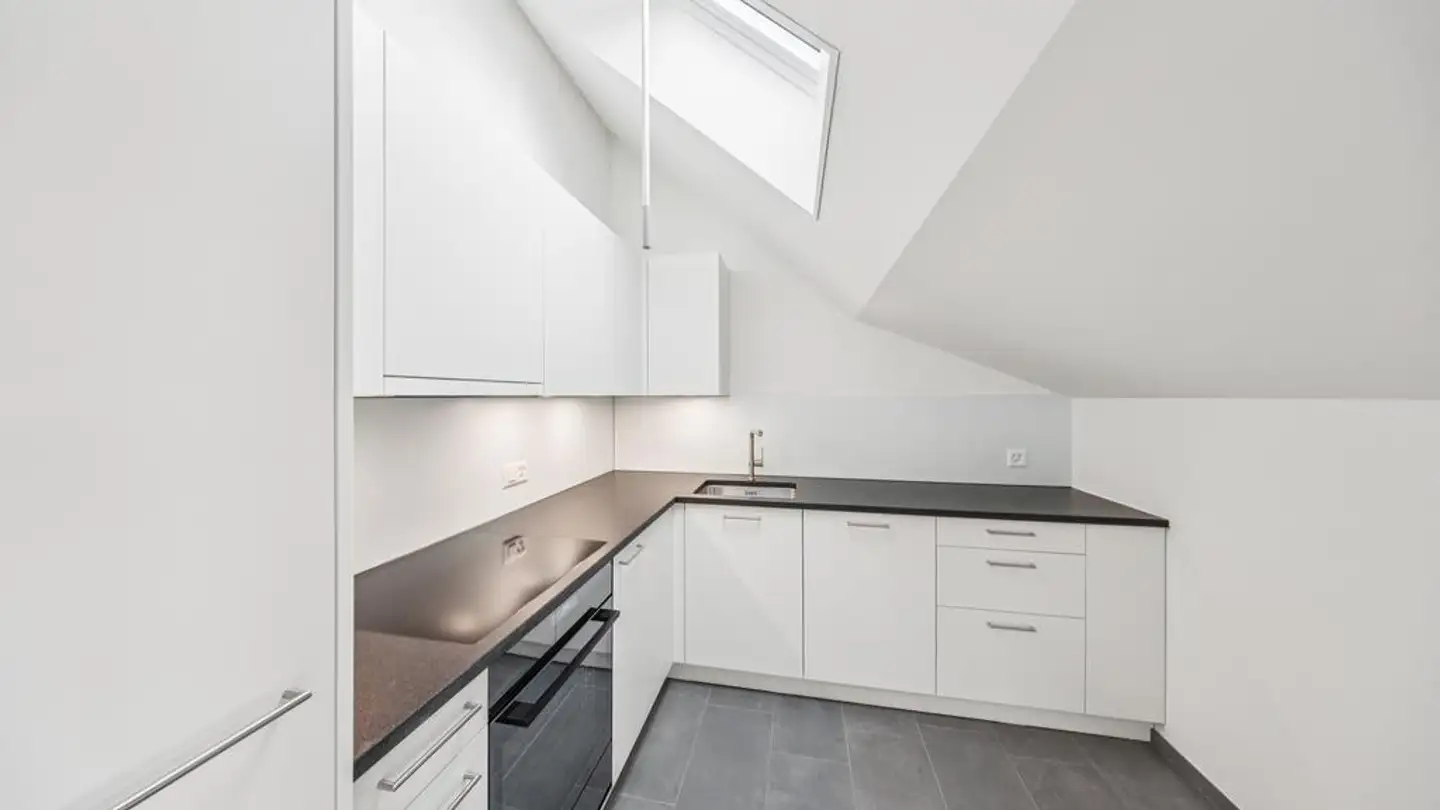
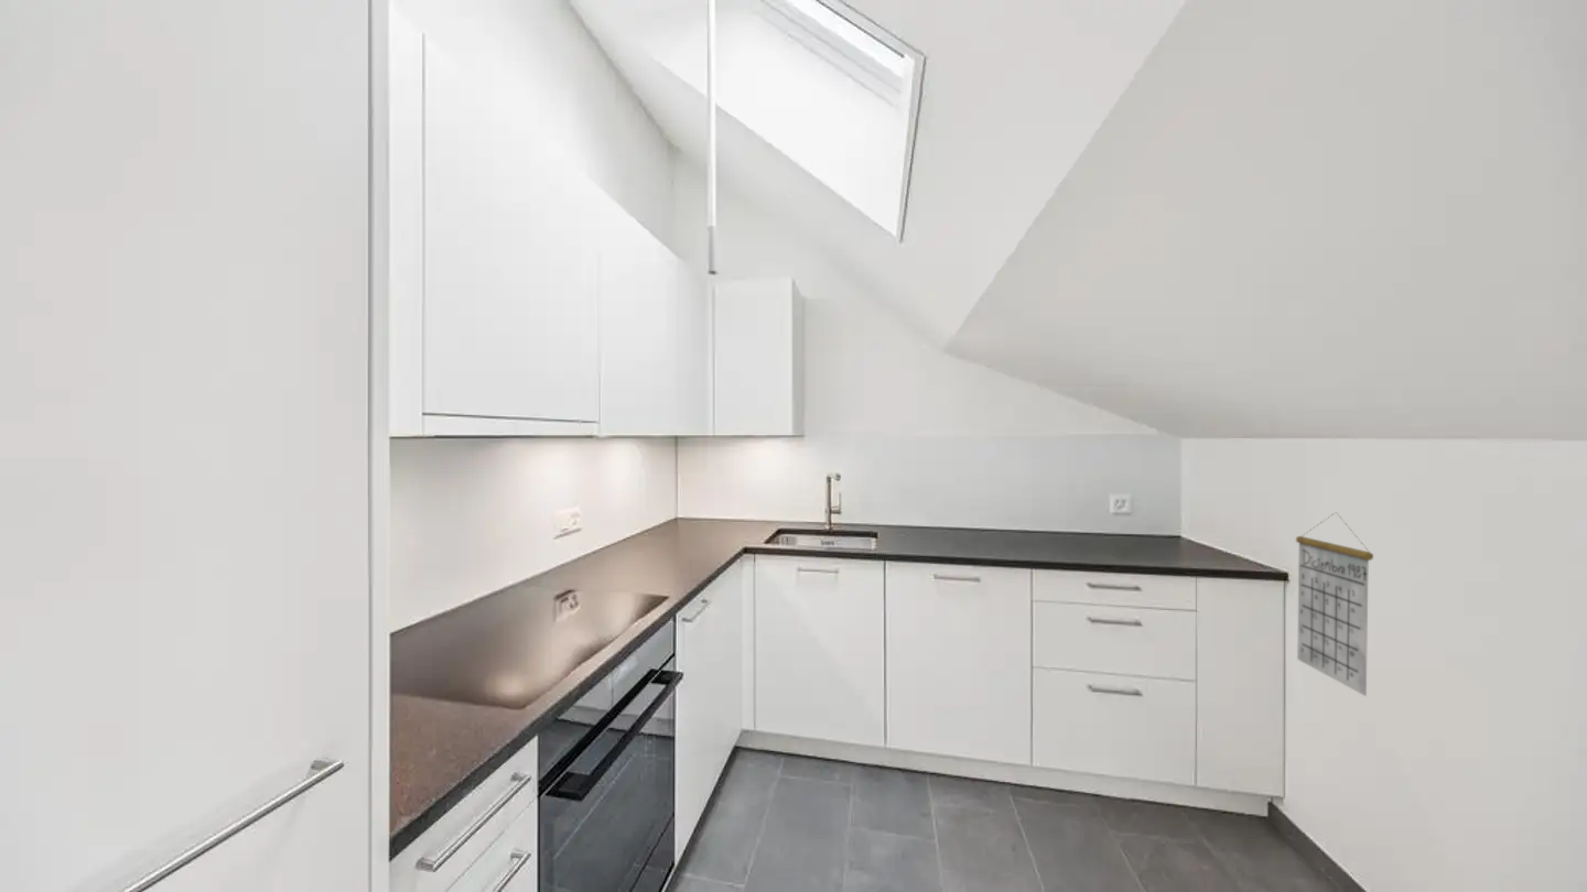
+ calendar (1330, 594)
